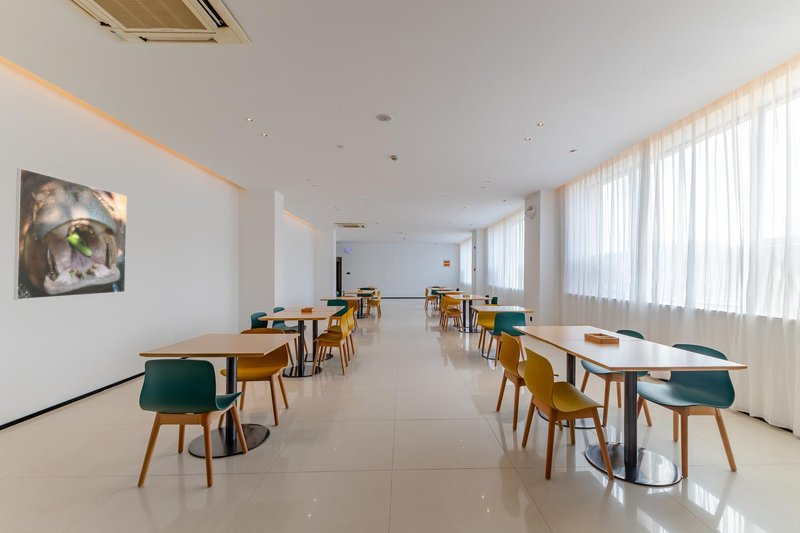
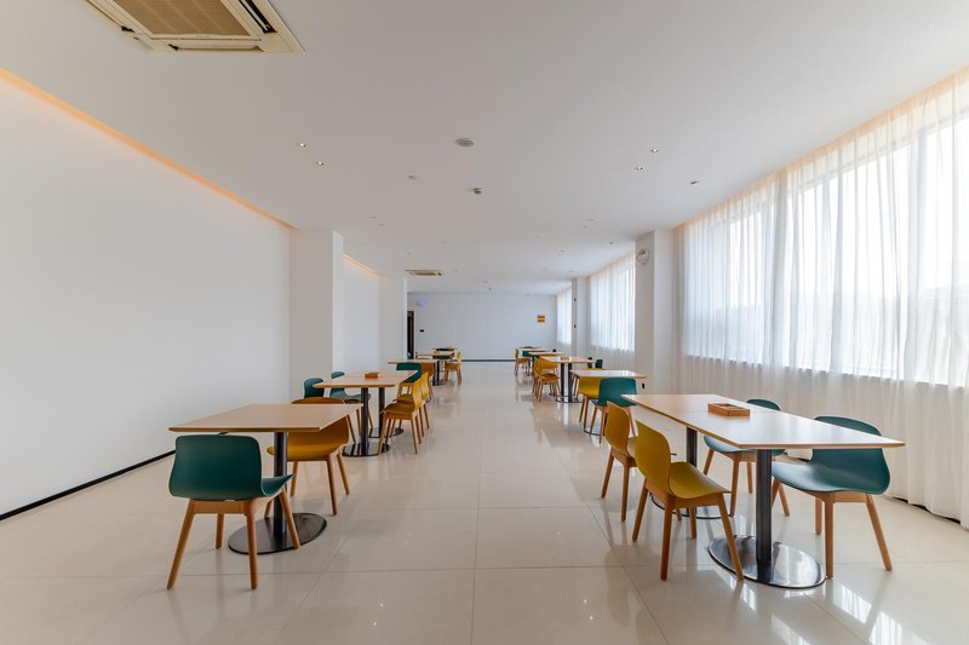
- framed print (79, 239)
